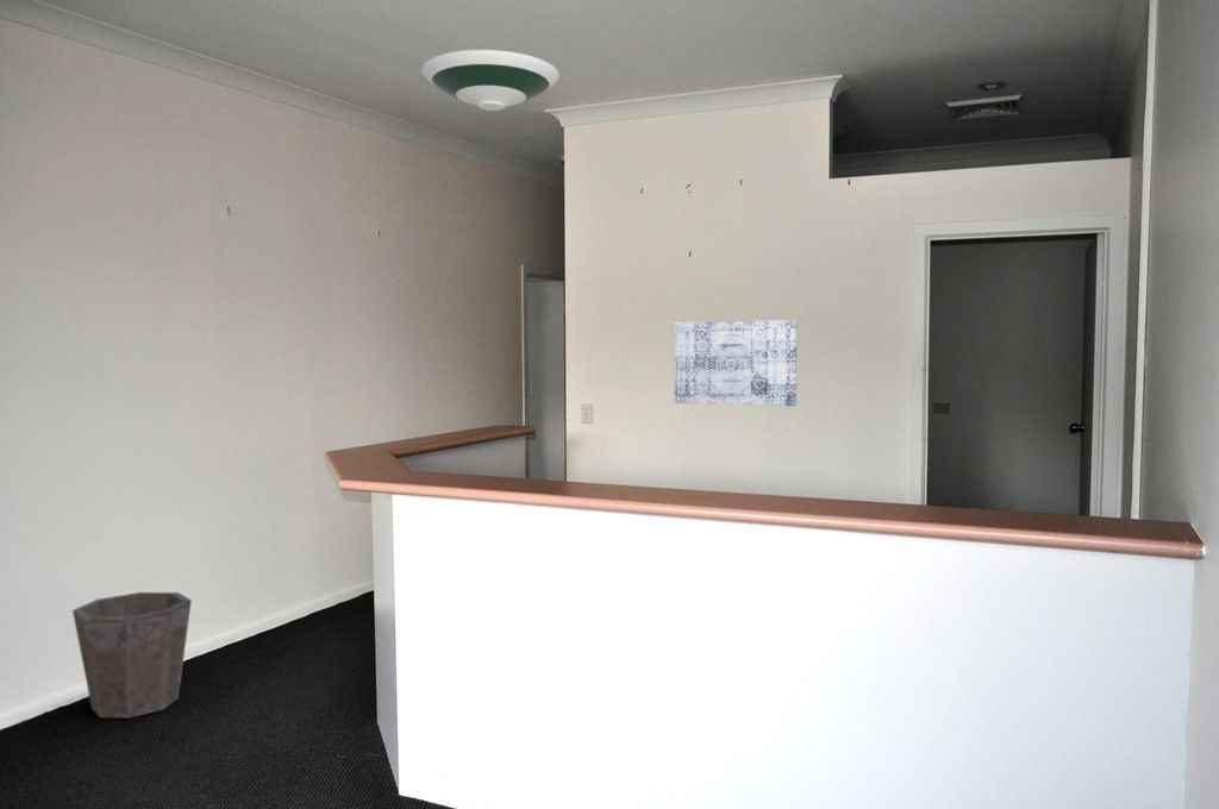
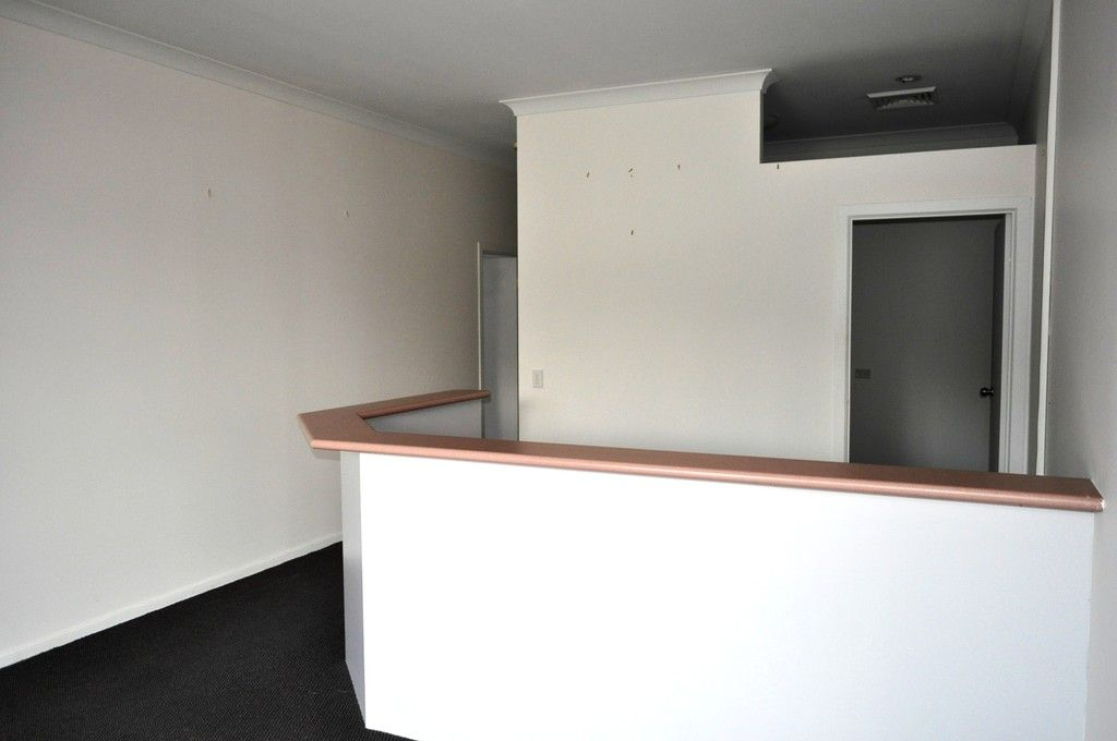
- waste bin (133, 654)
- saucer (490, 90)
- wall art (733, 363)
